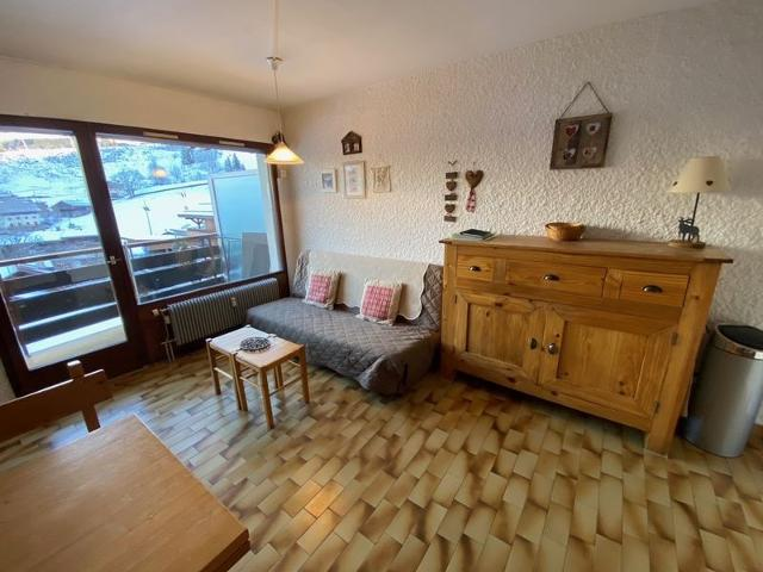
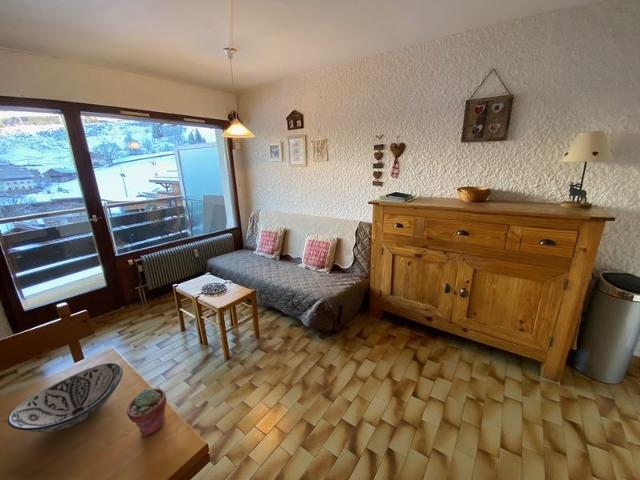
+ decorative bowl (74, 401)
+ potted succulent (148, 408)
